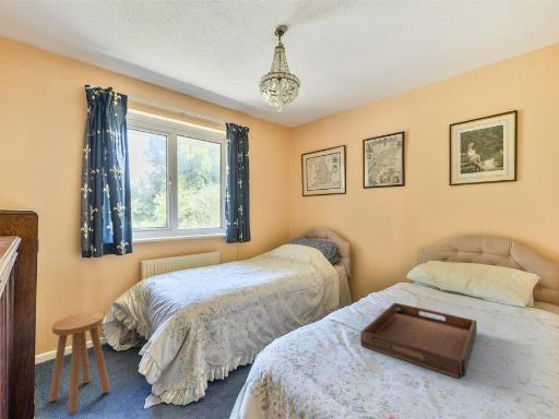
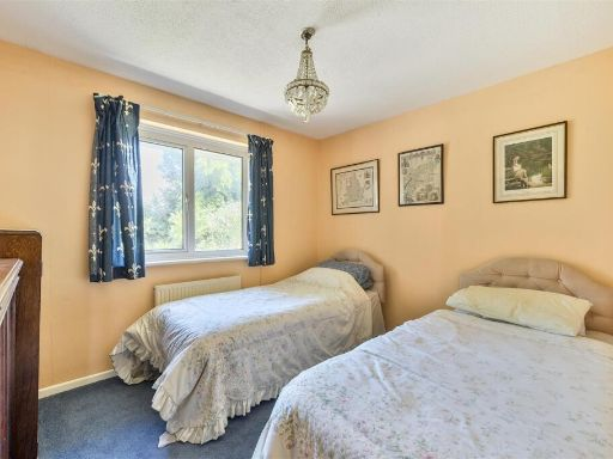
- stool (79, 358)
- serving tray (420, 332)
